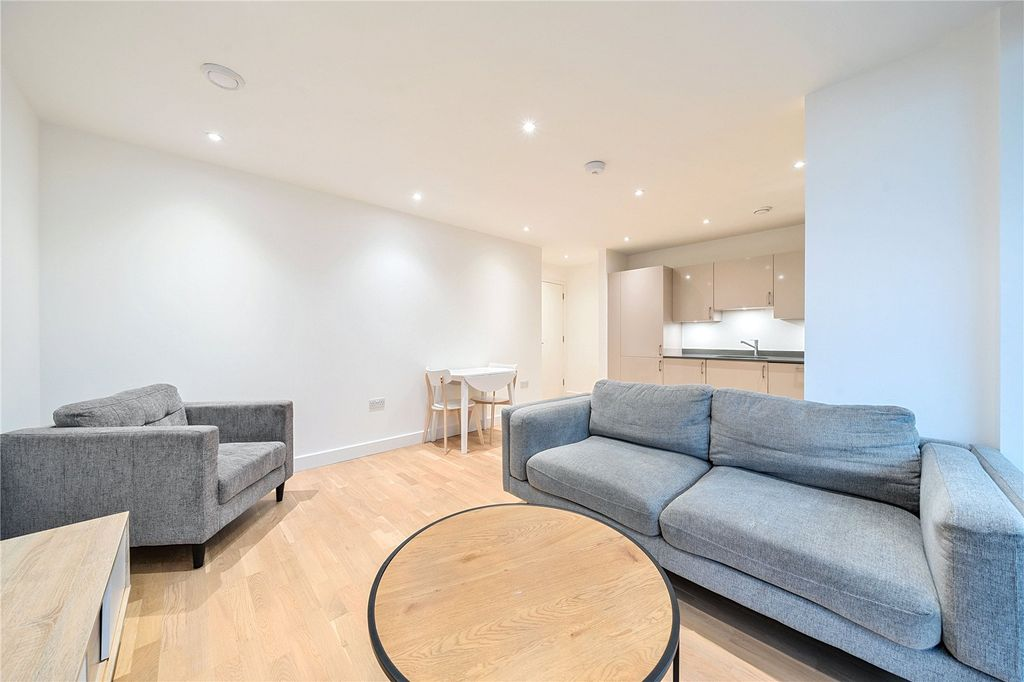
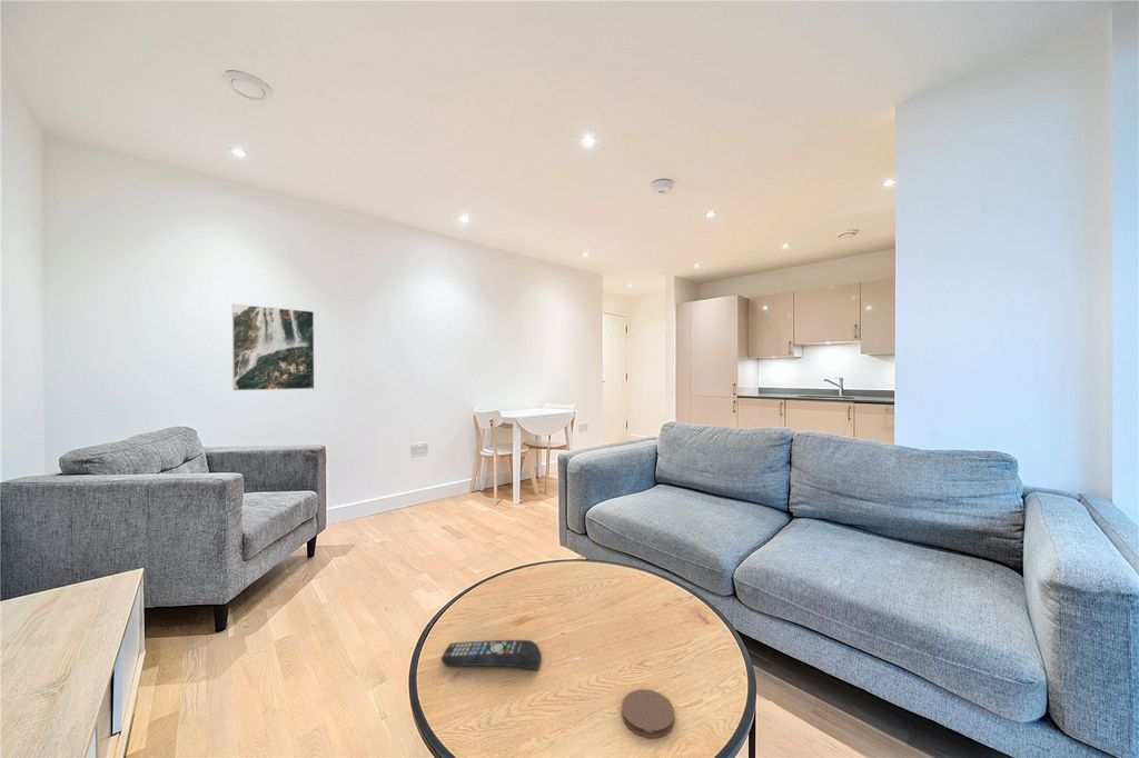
+ remote control (492, 654)
+ coaster (647, 711)
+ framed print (275, 348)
